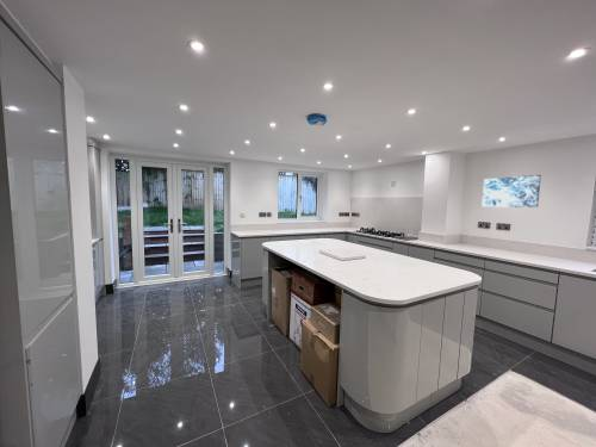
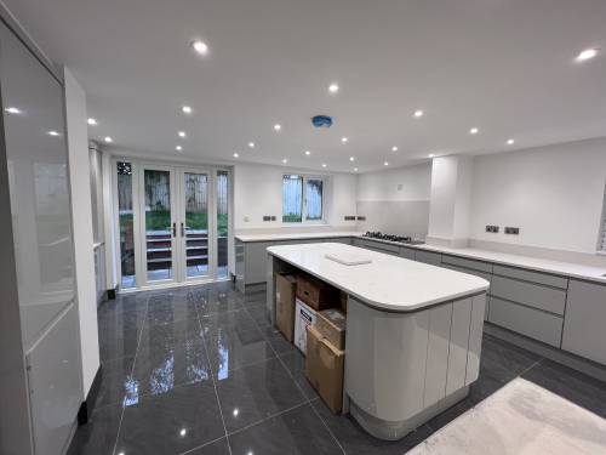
- wall art (509, 192)
